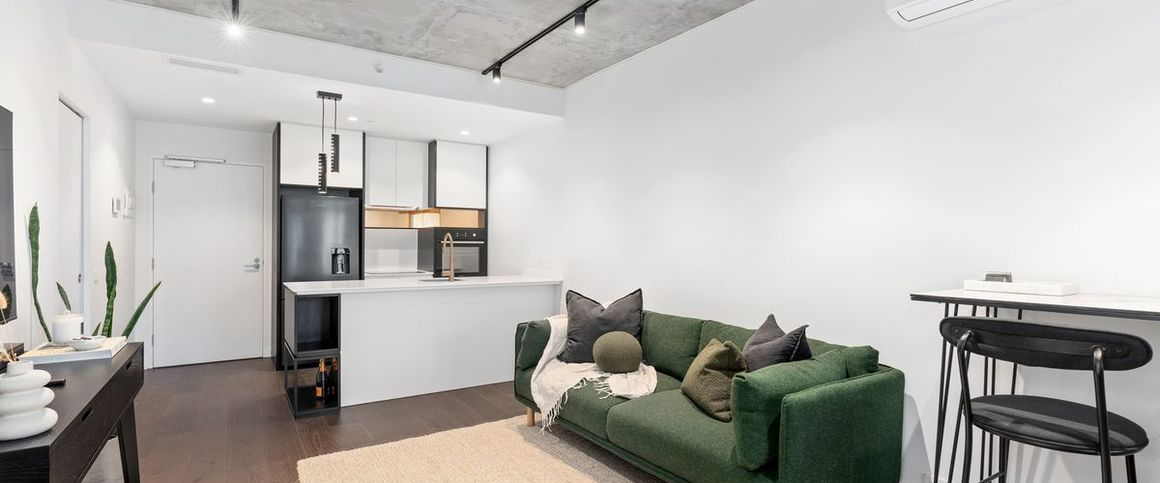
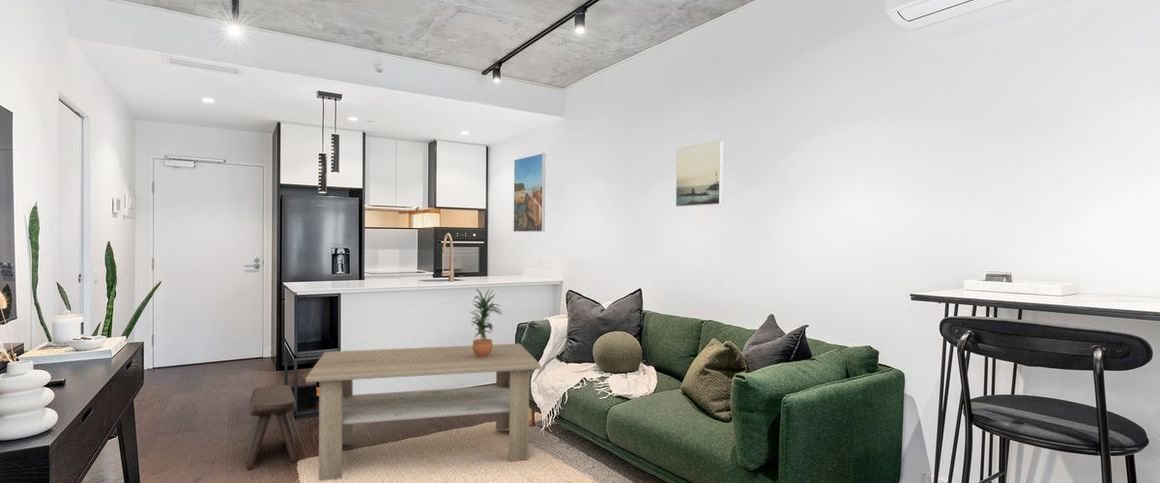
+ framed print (528, 194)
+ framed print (698, 175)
+ stool (268, 422)
+ potted plant (485, 322)
+ coffee table (427, 405)
